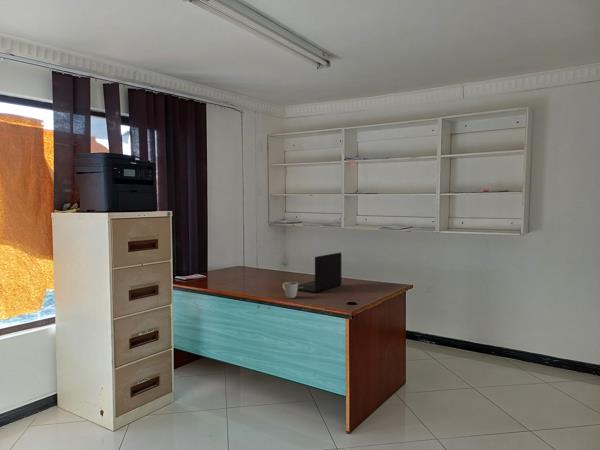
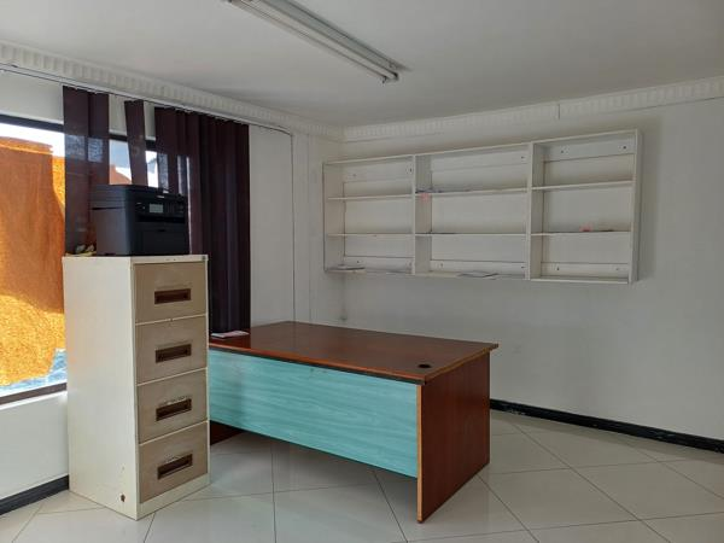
- laptop (315, 270)
- mug (289, 289)
